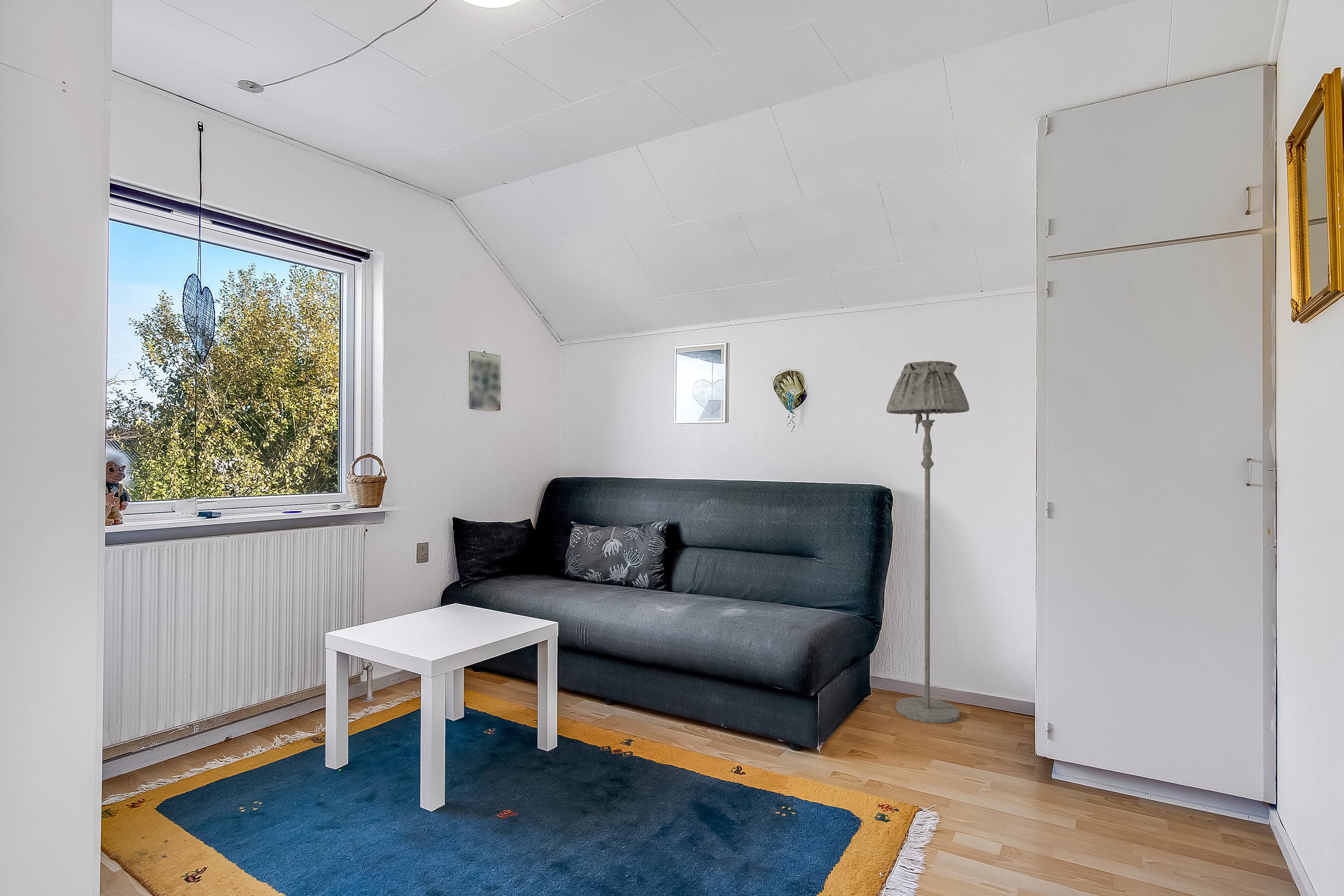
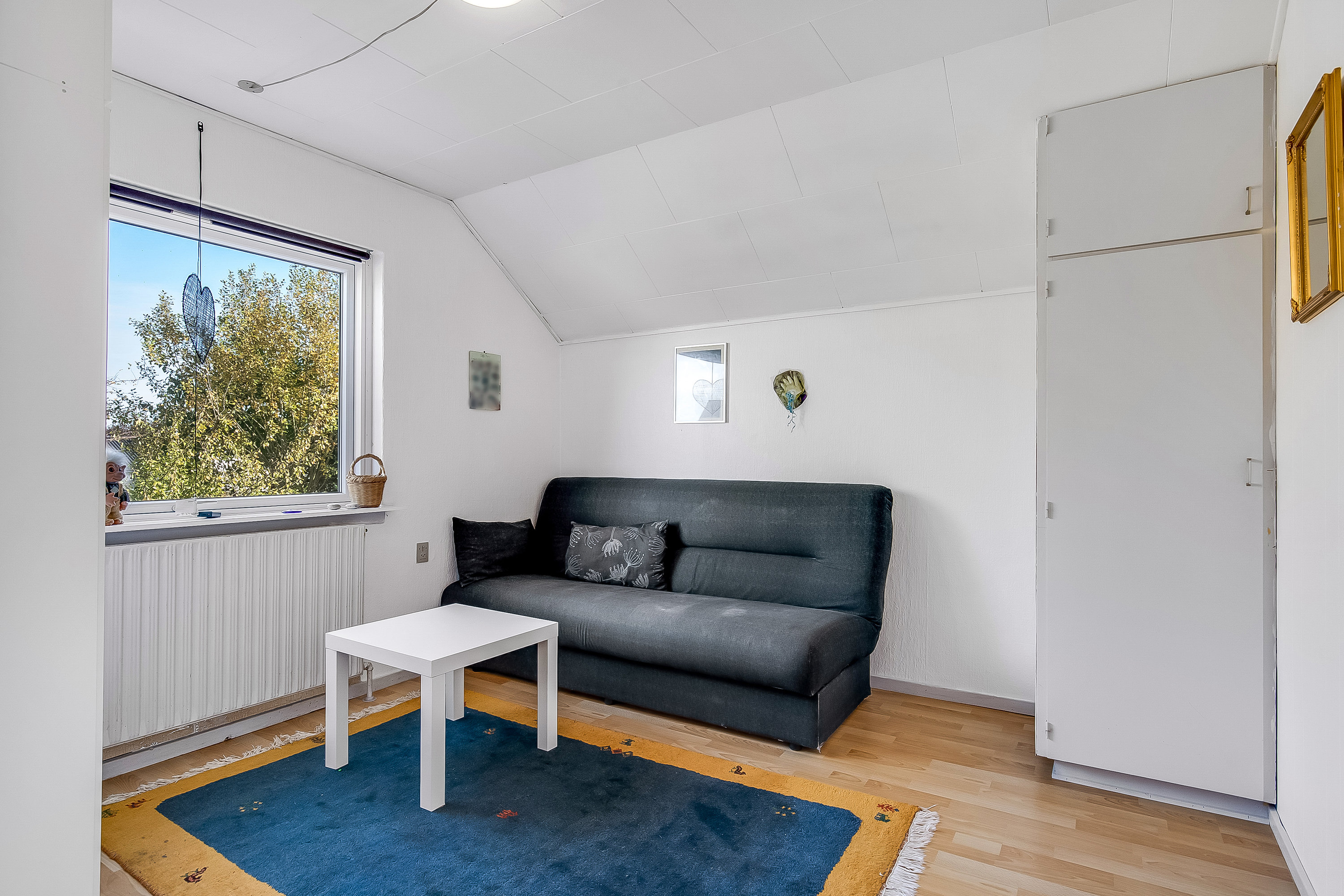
- floor lamp (926, 537)
